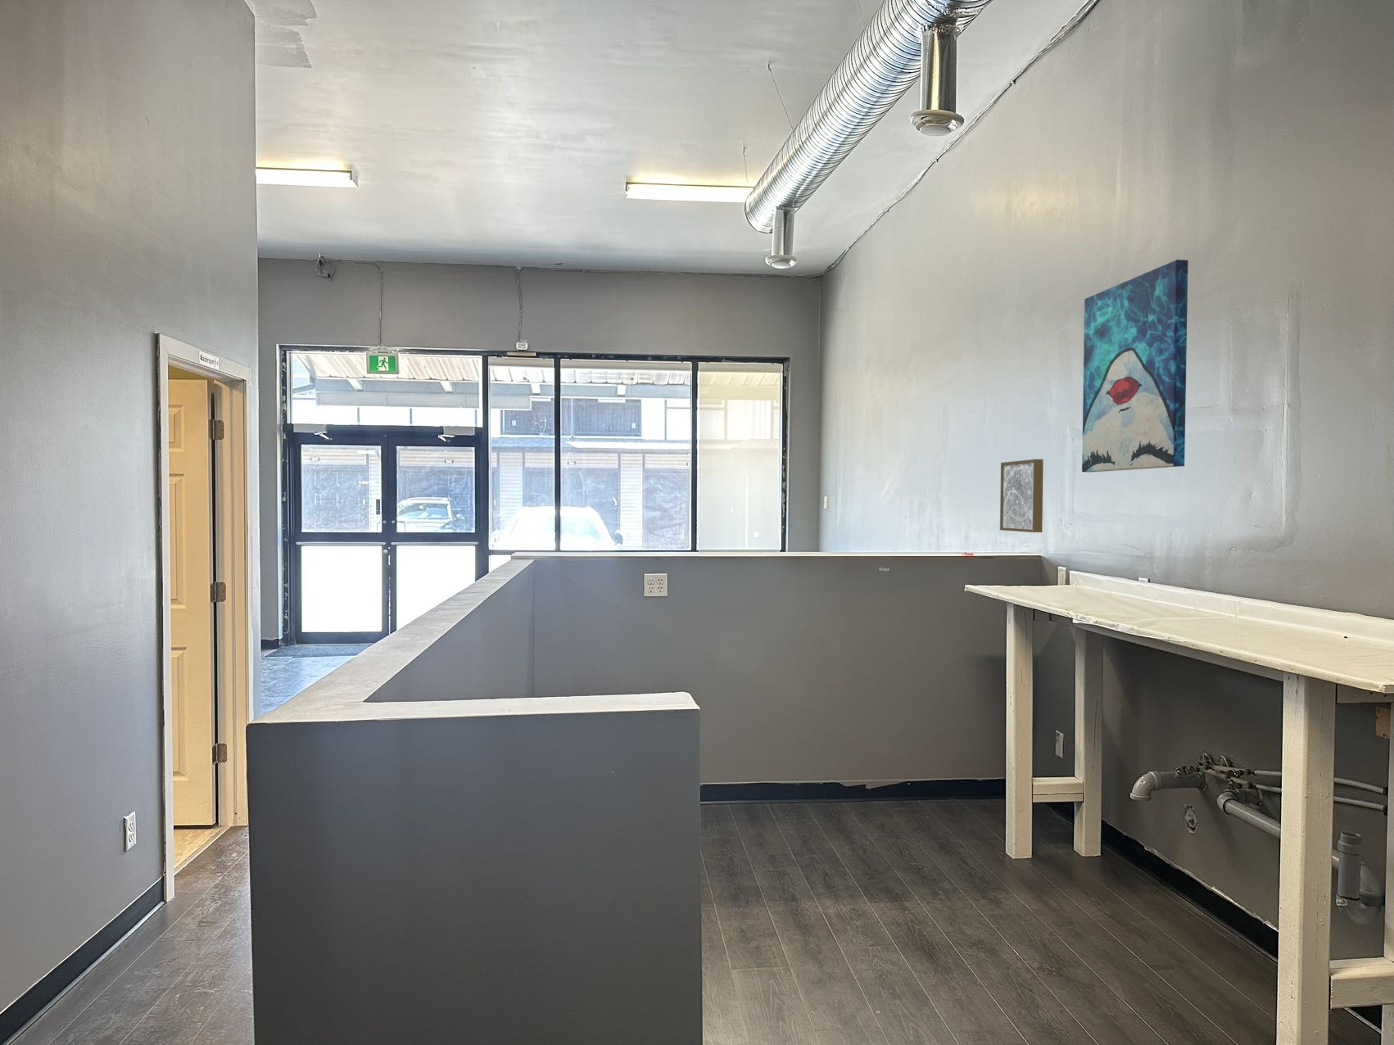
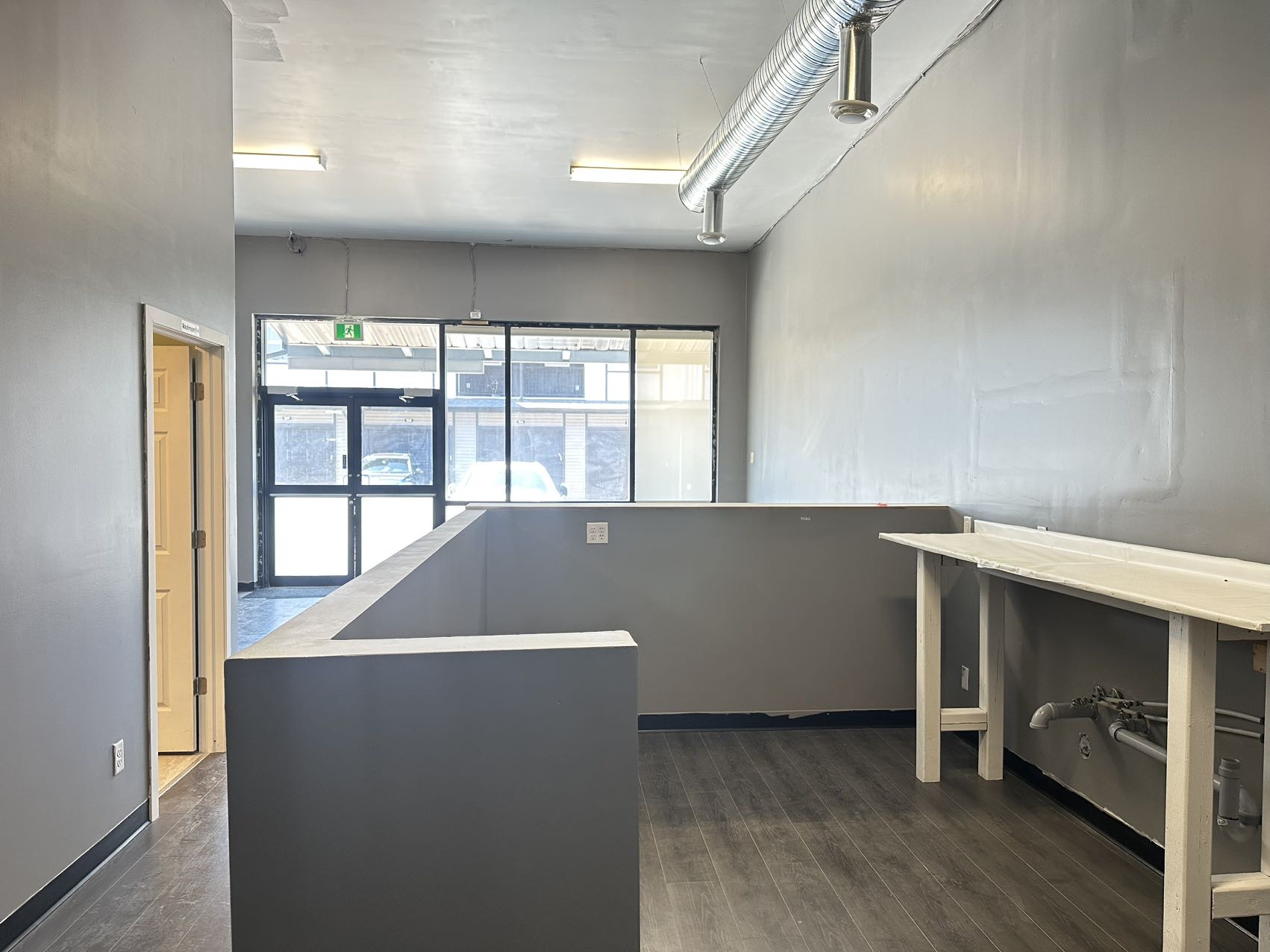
- wall art (1021, 495)
- wall art (1129, 375)
